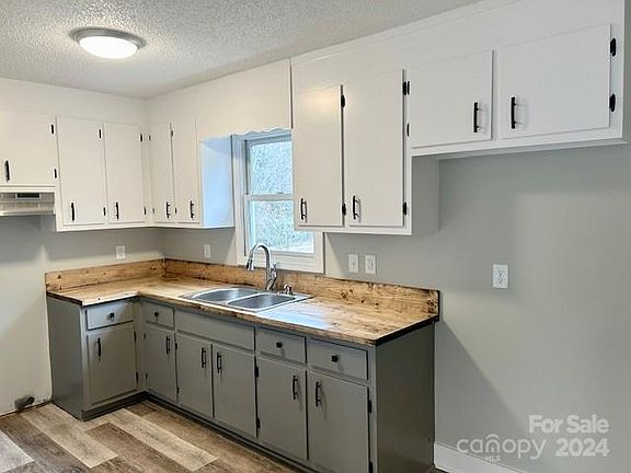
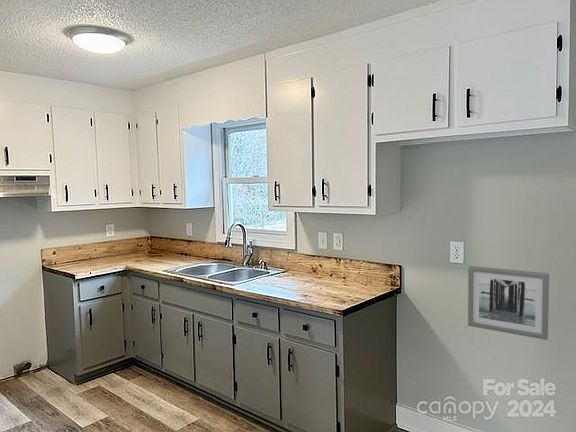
+ wall art (506, 301)
